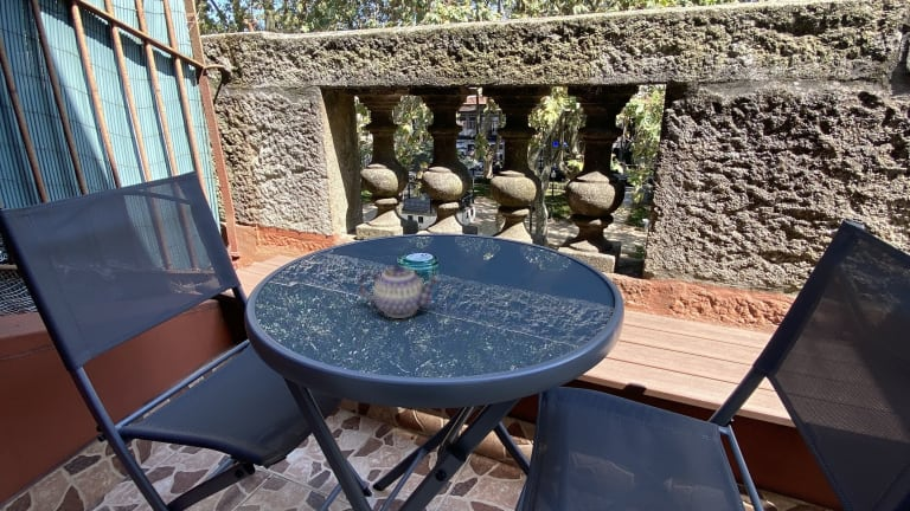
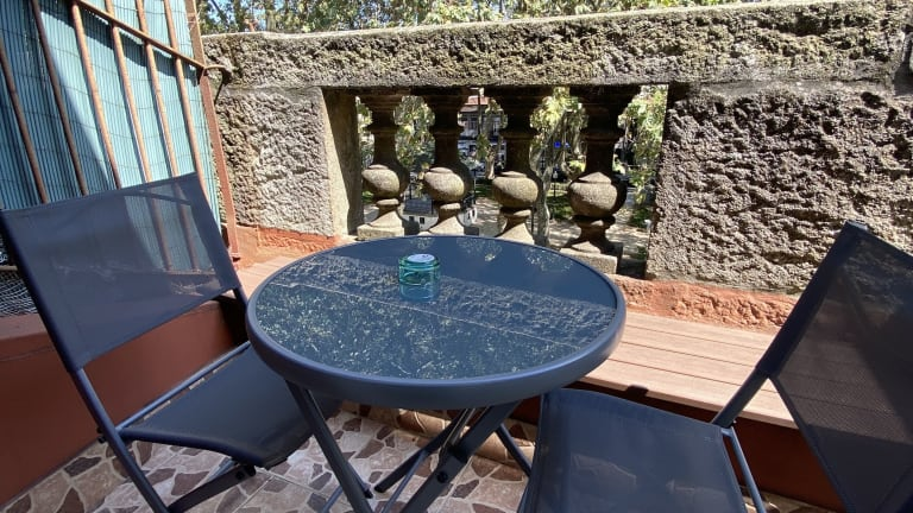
- teapot (399, 287)
